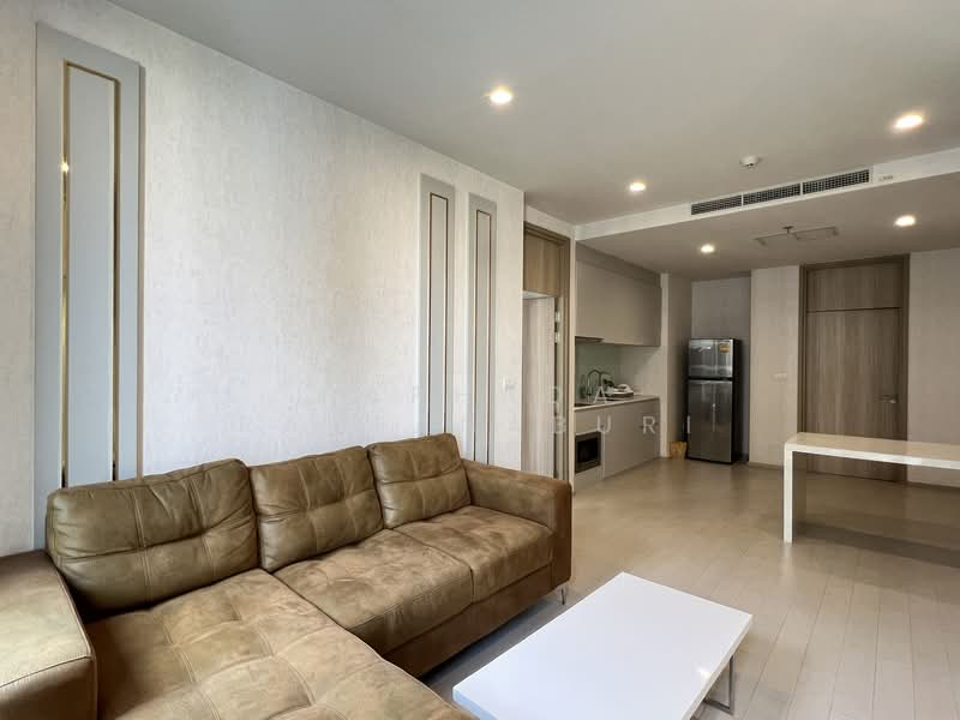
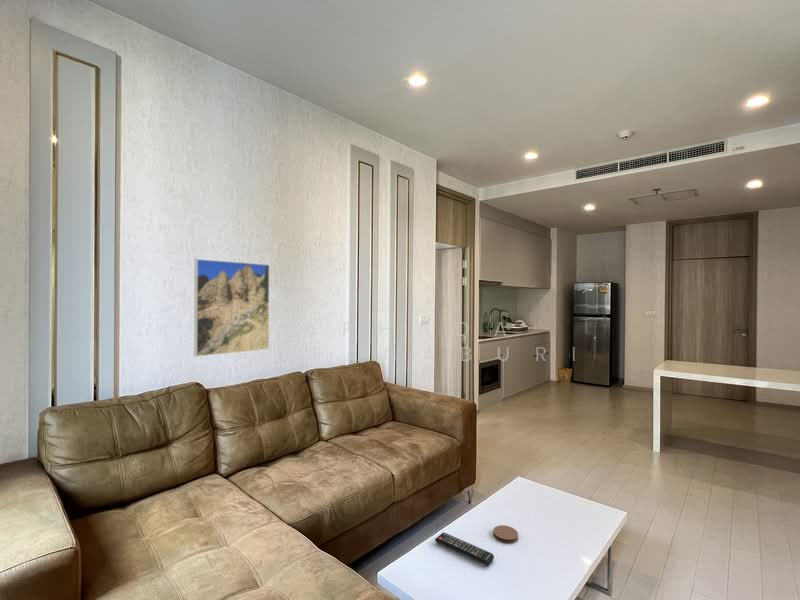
+ coaster (505, 533)
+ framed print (234, 307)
+ remote control (463, 548)
